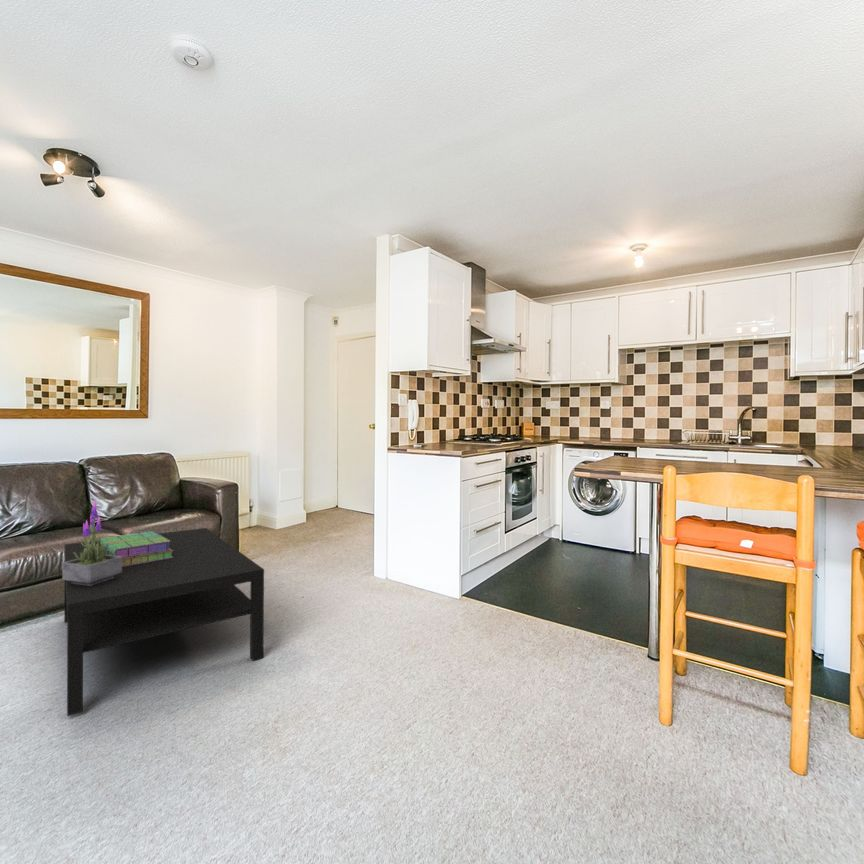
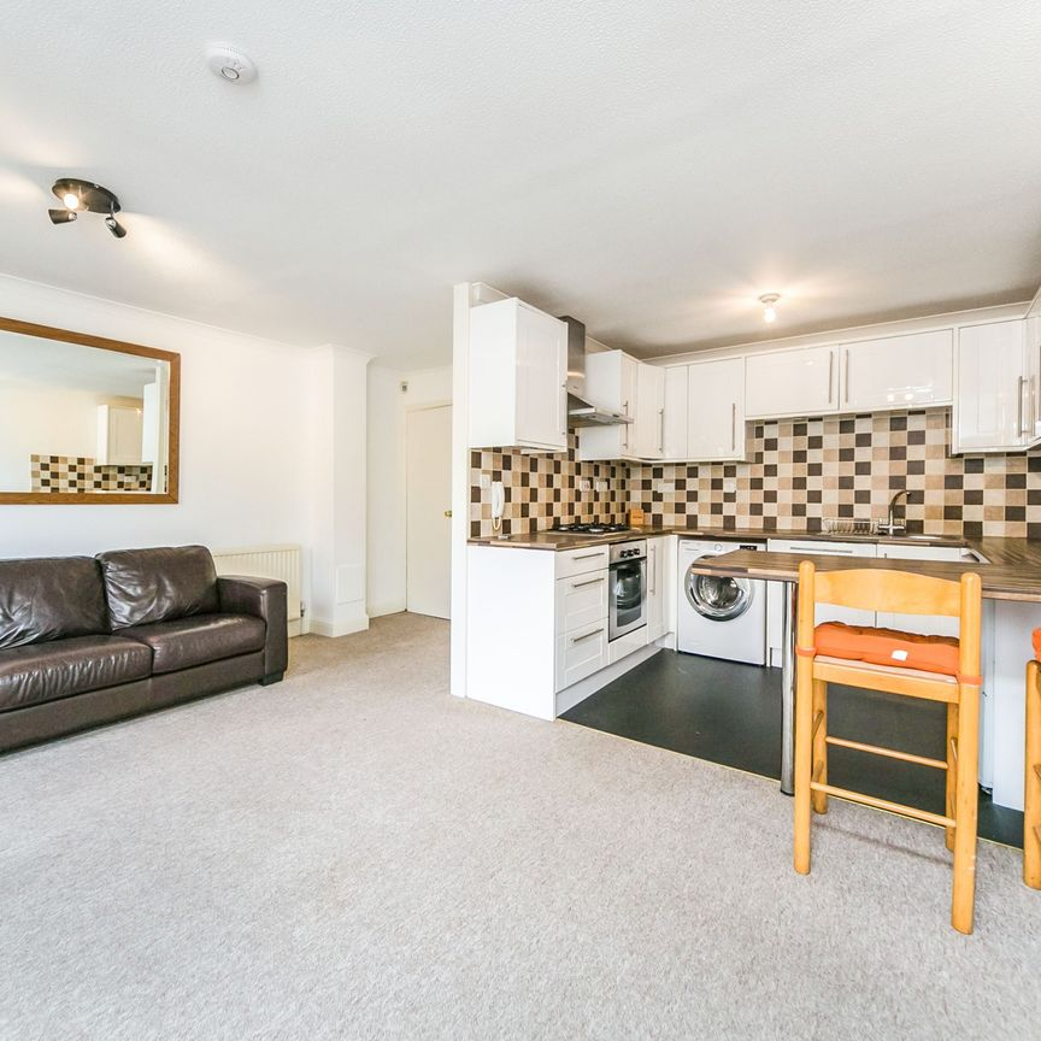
- stack of books (135, 547)
- coffee table (155, 596)
- potted plant (93, 539)
